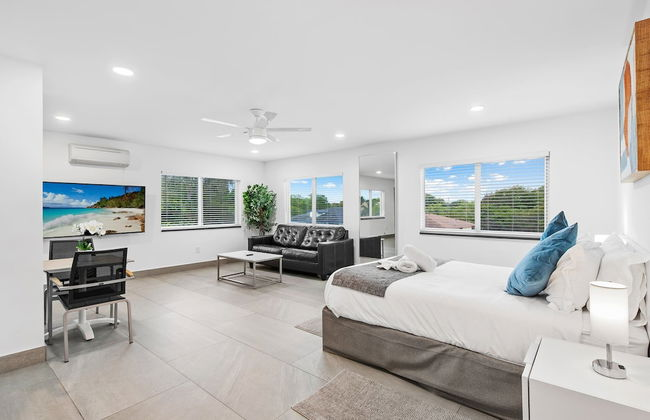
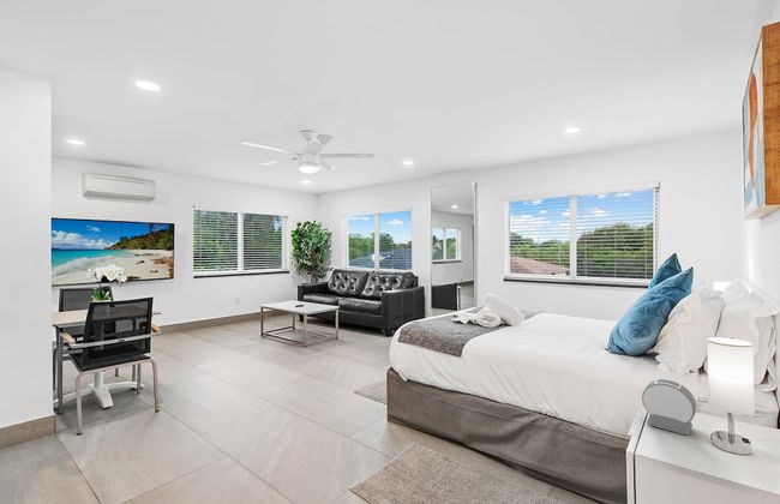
+ alarm clock (668, 402)
